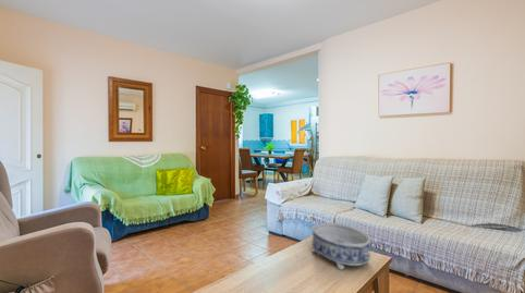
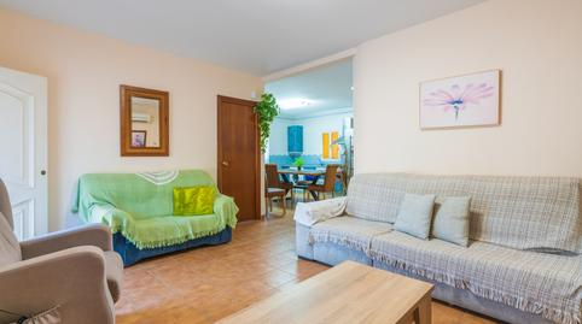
- decorative bowl (339, 244)
